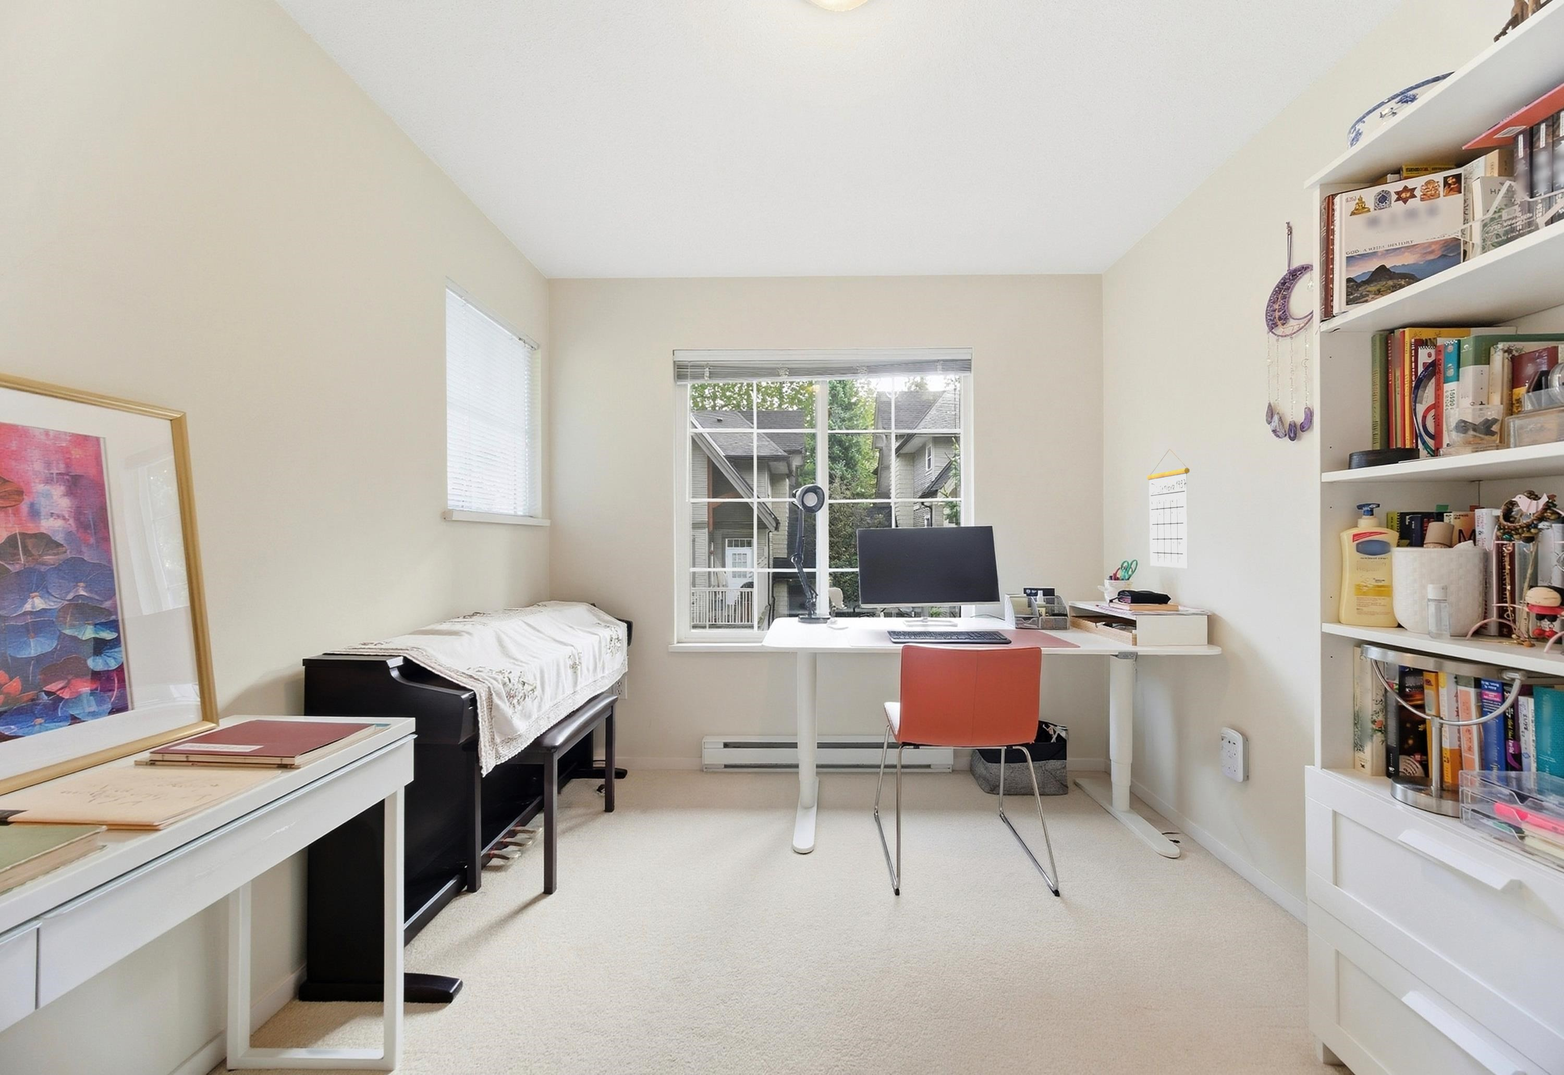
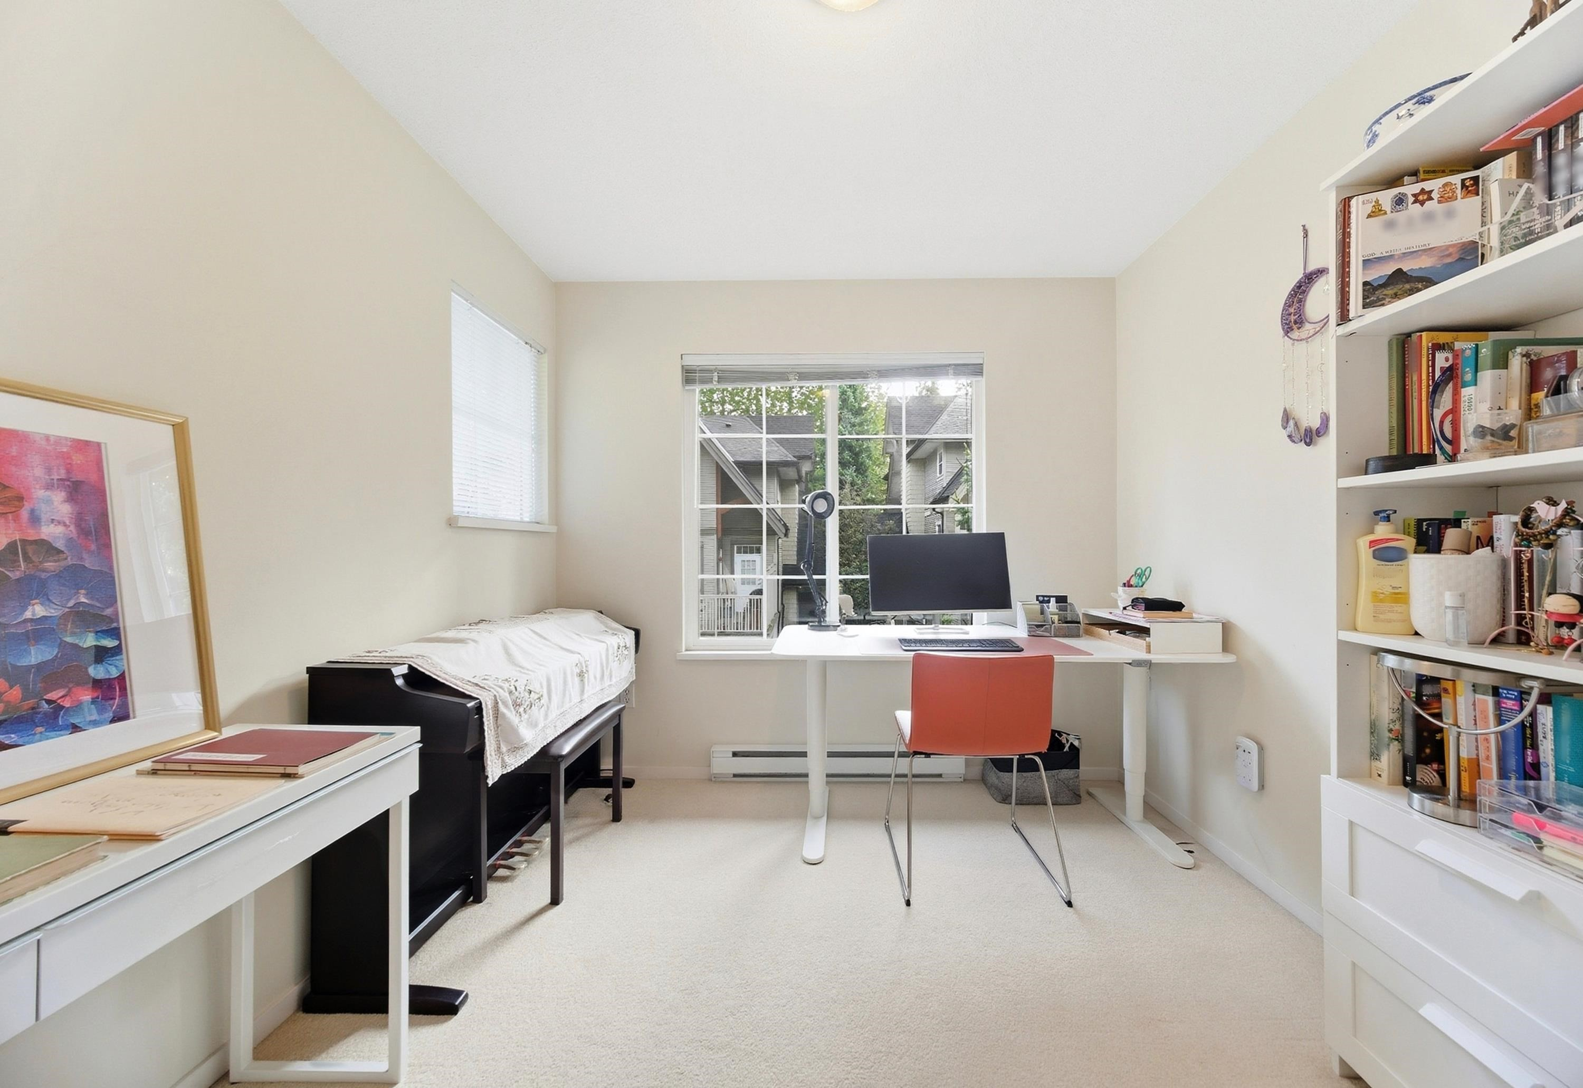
- calendar (1167, 507)
